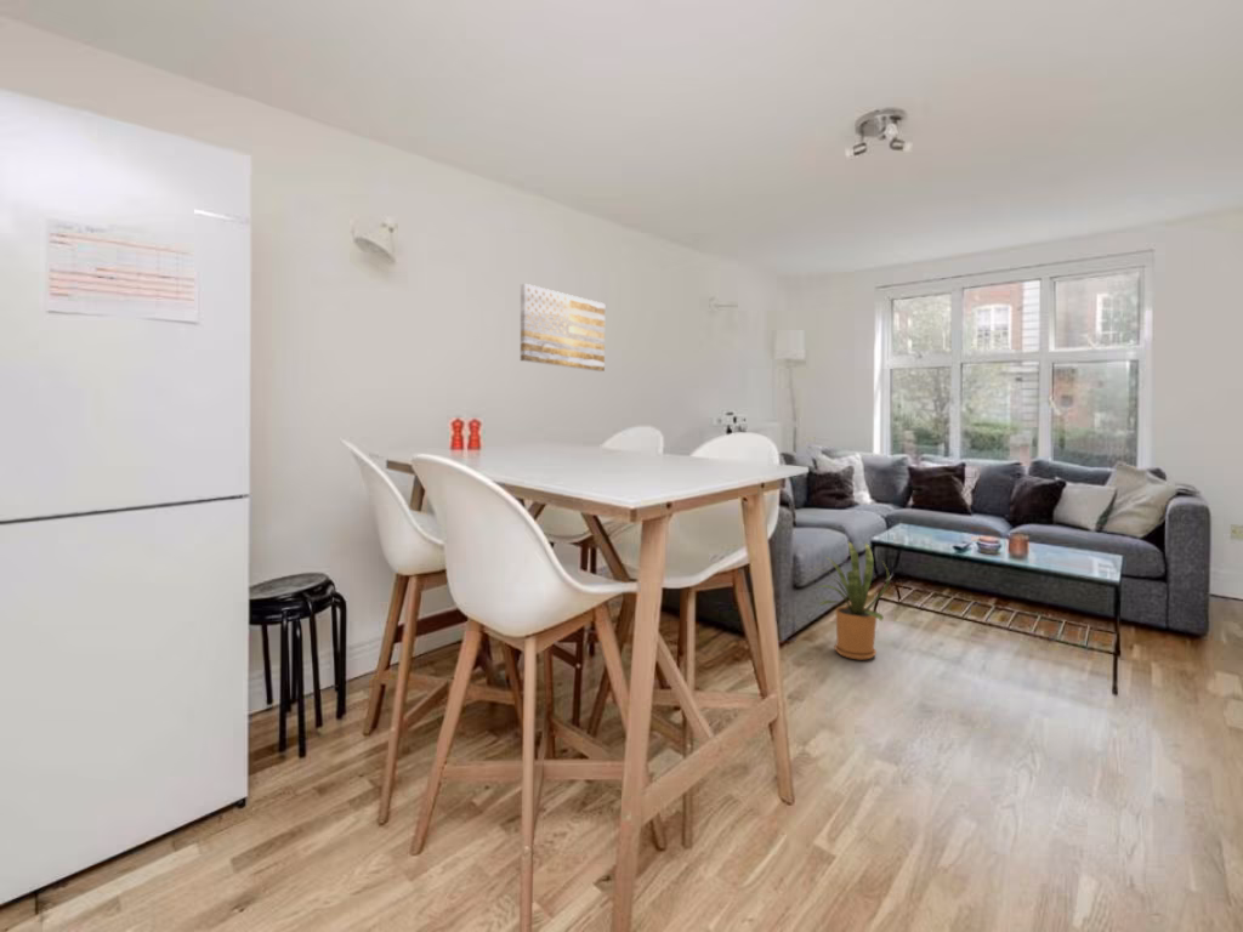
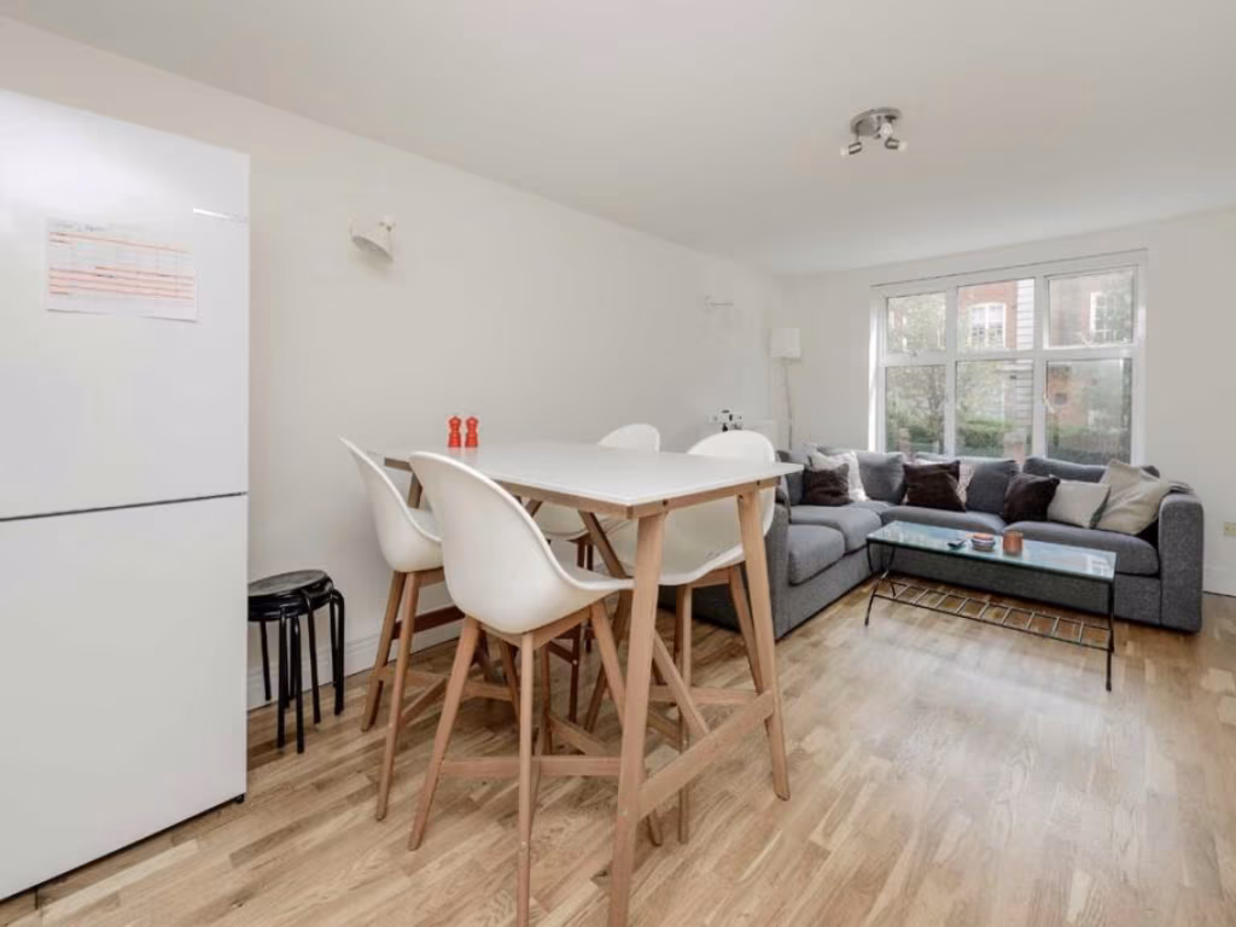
- house plant (848, 598)
- wall art (564, 330)
